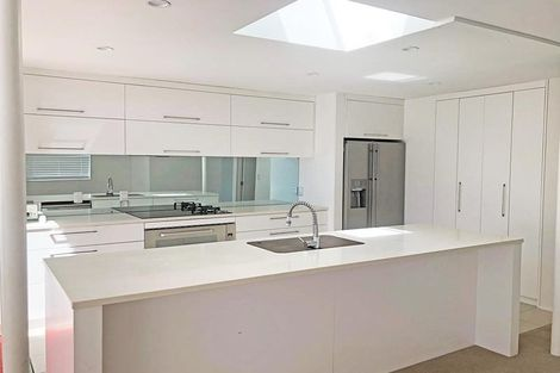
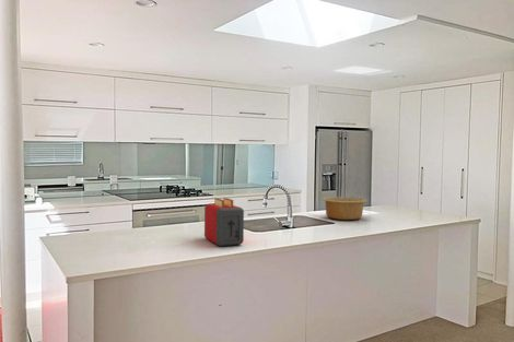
+ toaster (223, 220)
+ bowl (343, 208)
